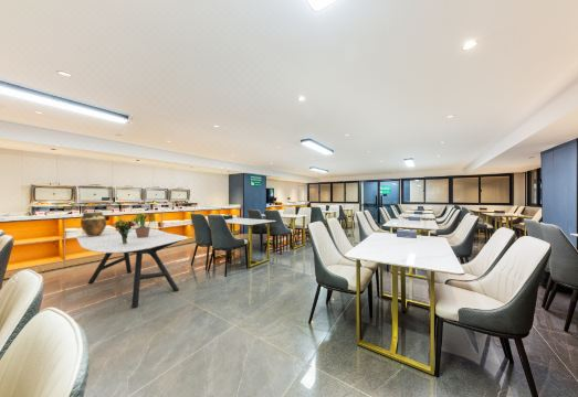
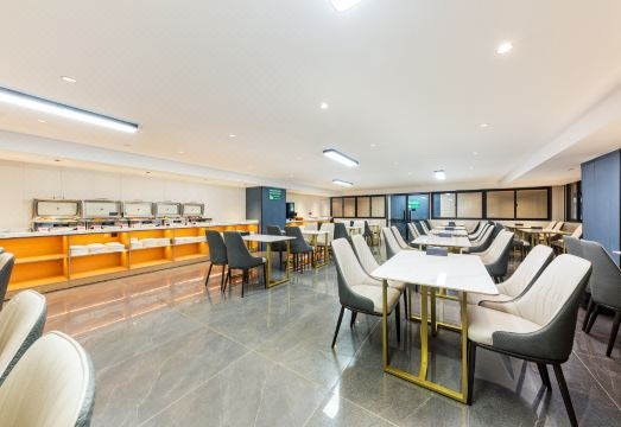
- bouquet (125, 230)
- vessel (93, 223)
- potted plant (143, 224)
- dining table (129, 261)
